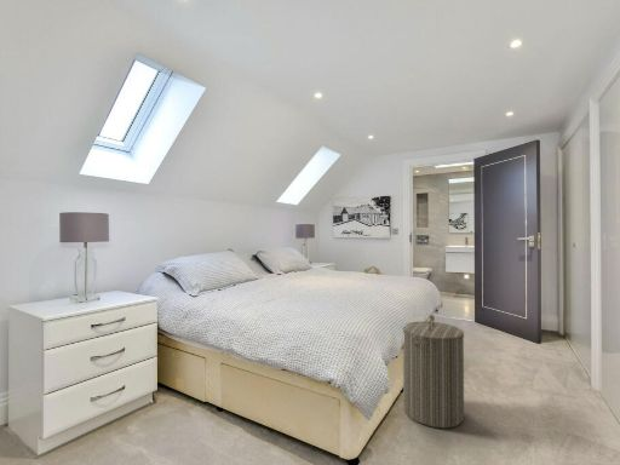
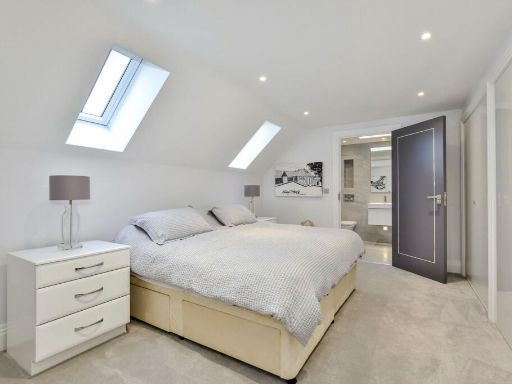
- laundry hamper (432, 363)
